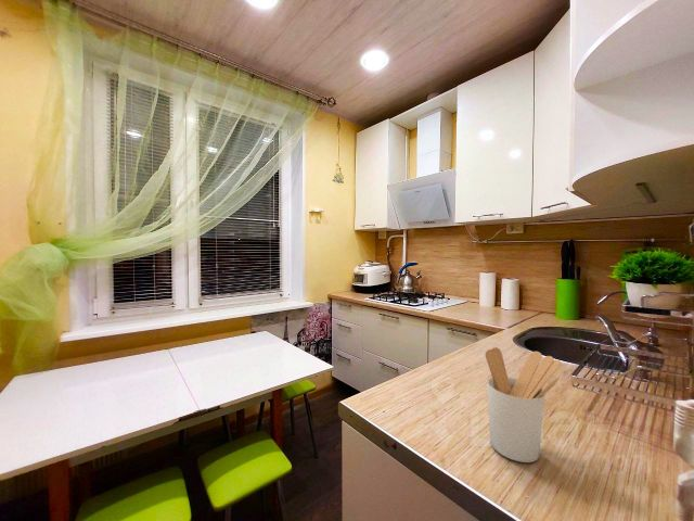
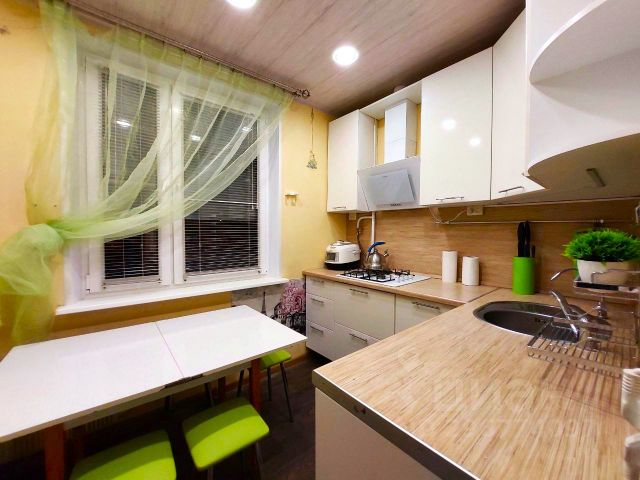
- utensil holder (524, 399)
